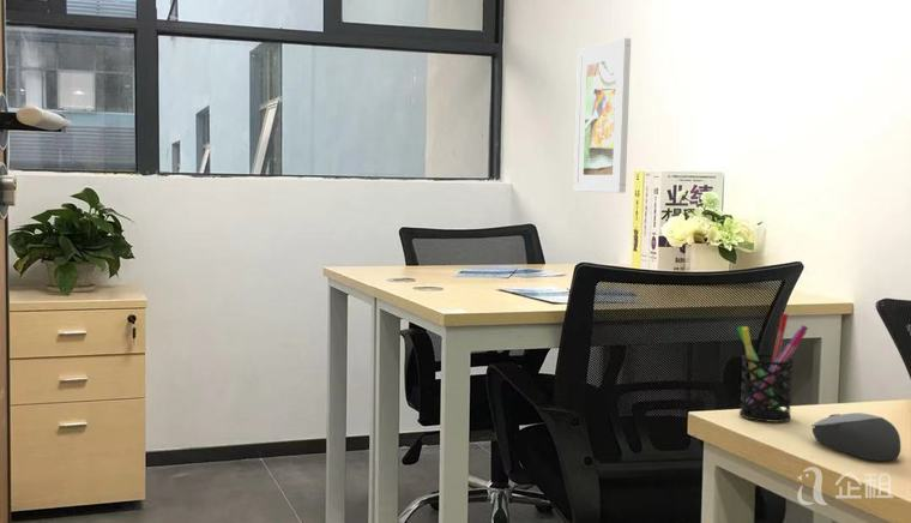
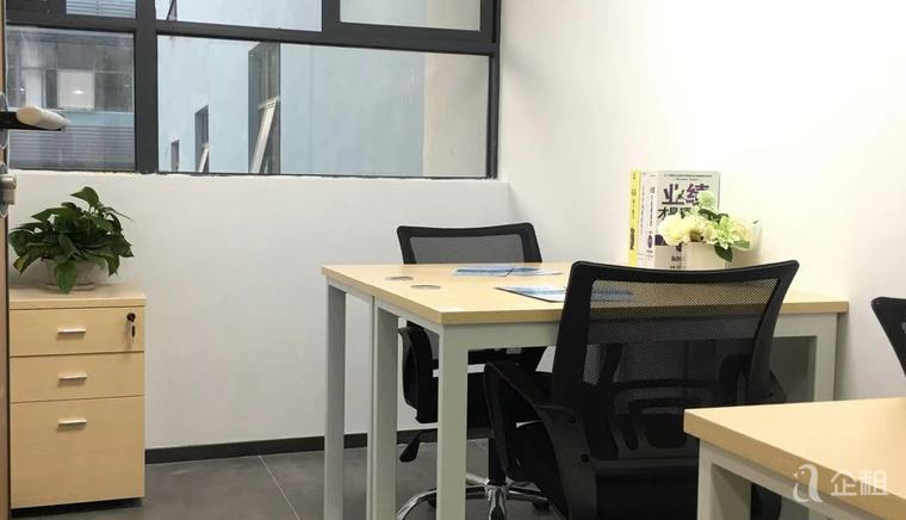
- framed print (601, 118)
- computer mouse (855, 429)
- pen holder (764, 363)
